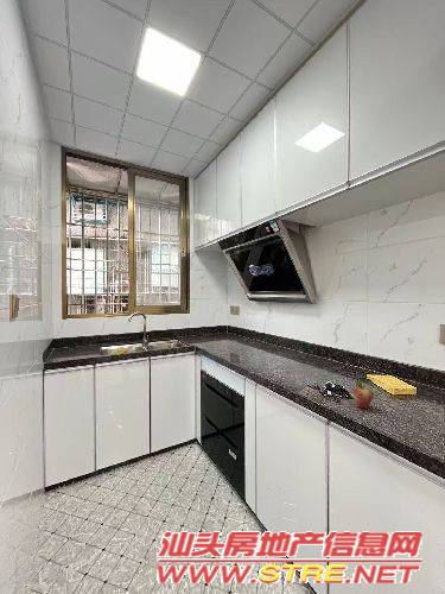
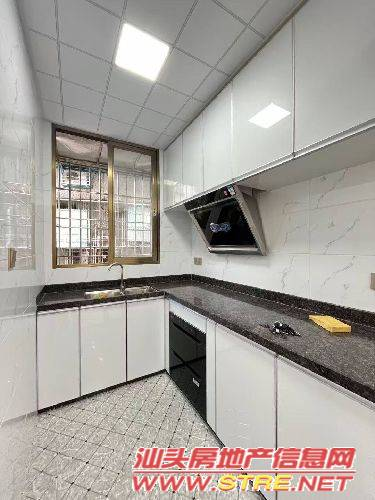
- fruit (362, 393)
